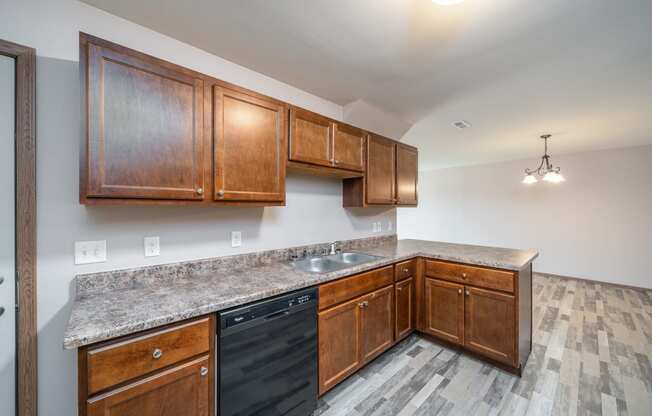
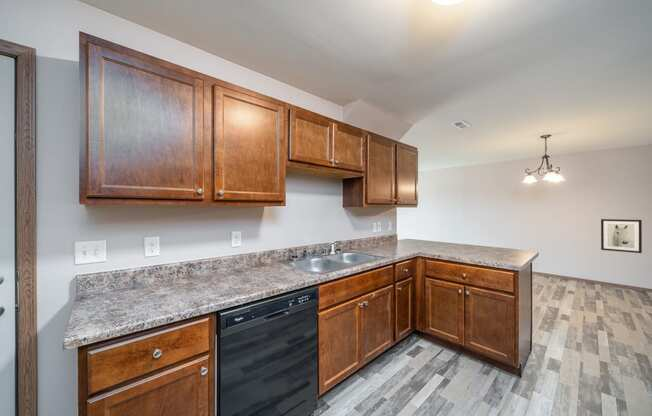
+ wall art (620, 235)
